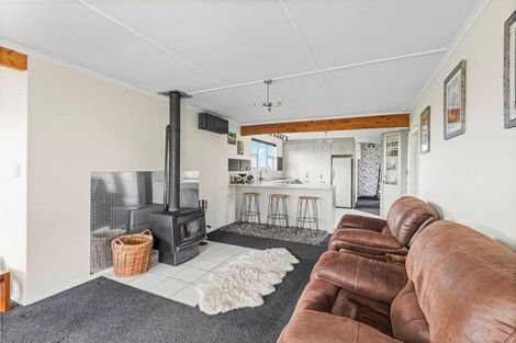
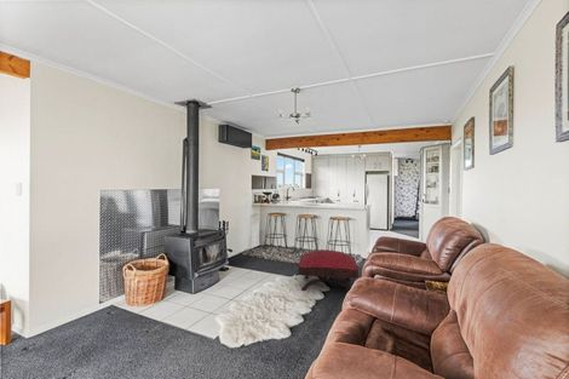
+ ottoman (327, 268)
